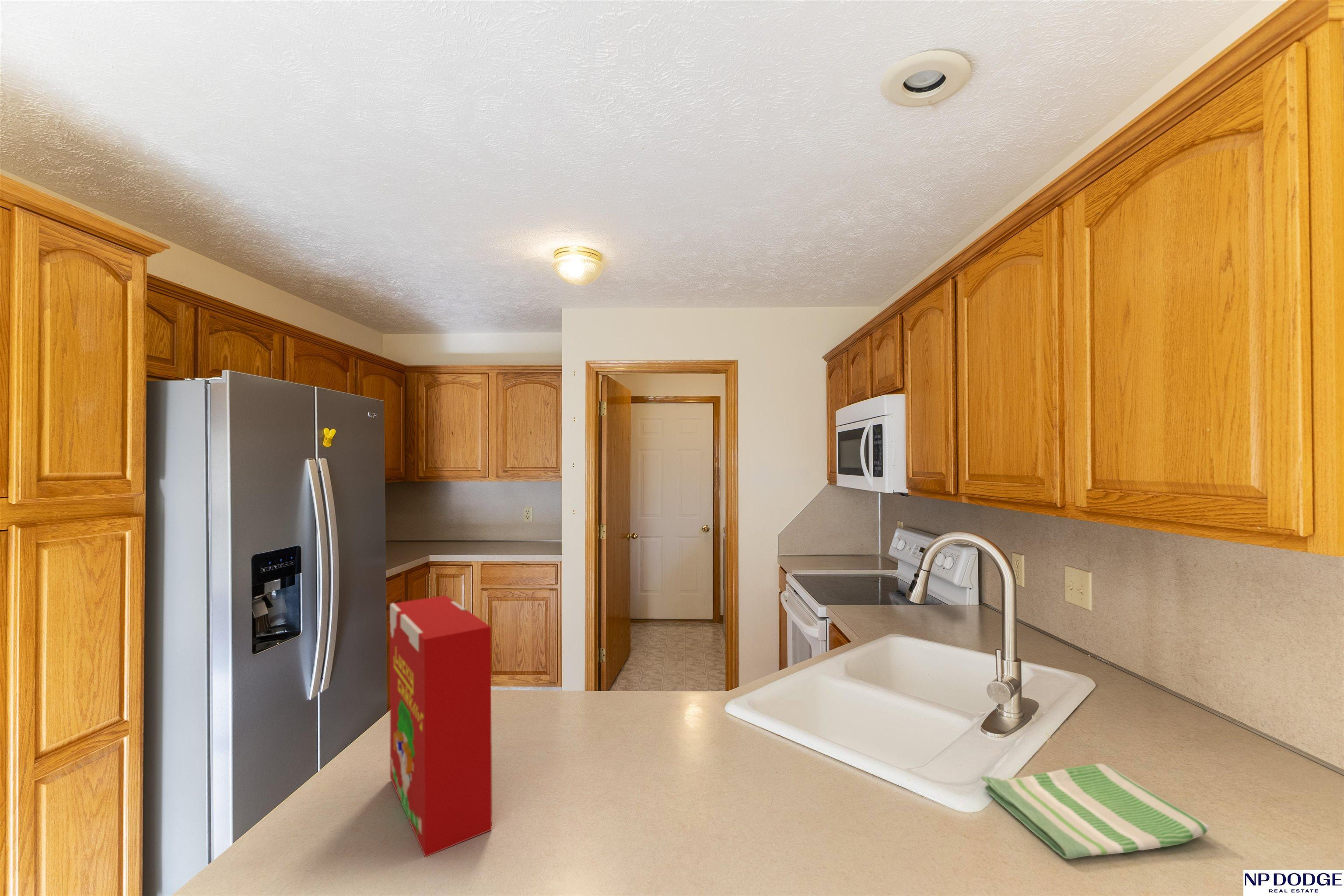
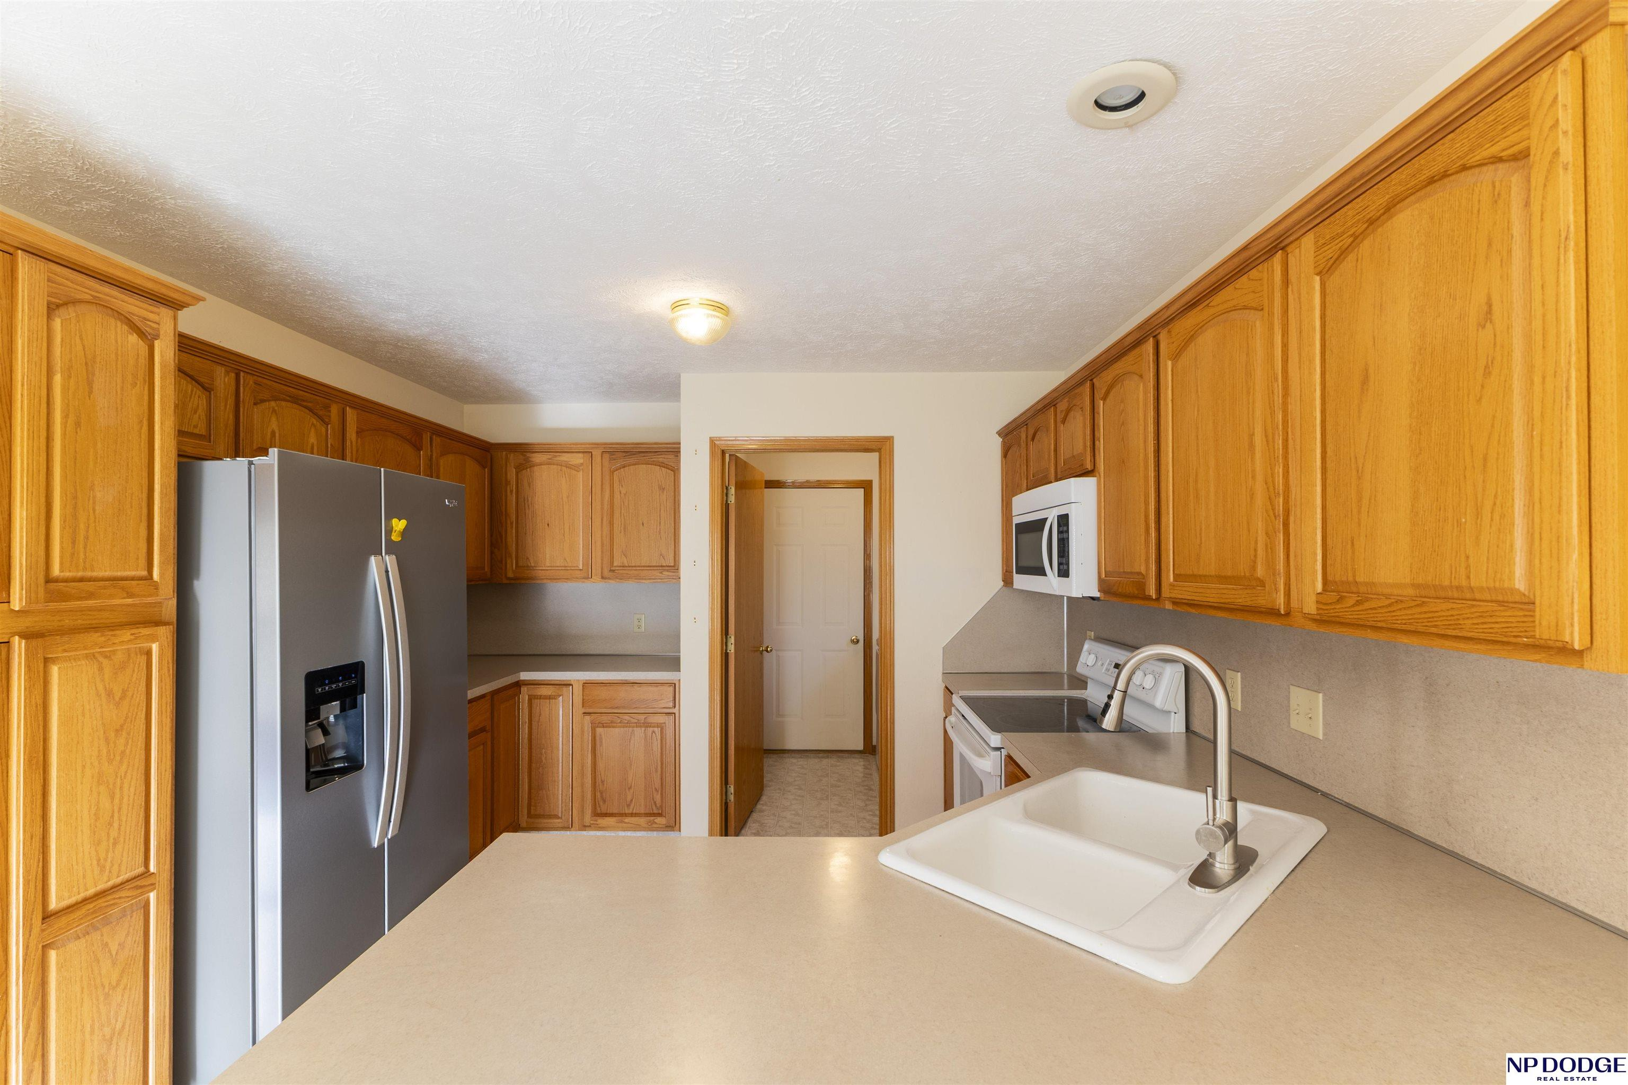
- dish towel (1088, 805)
- cereal box (434, 708)
